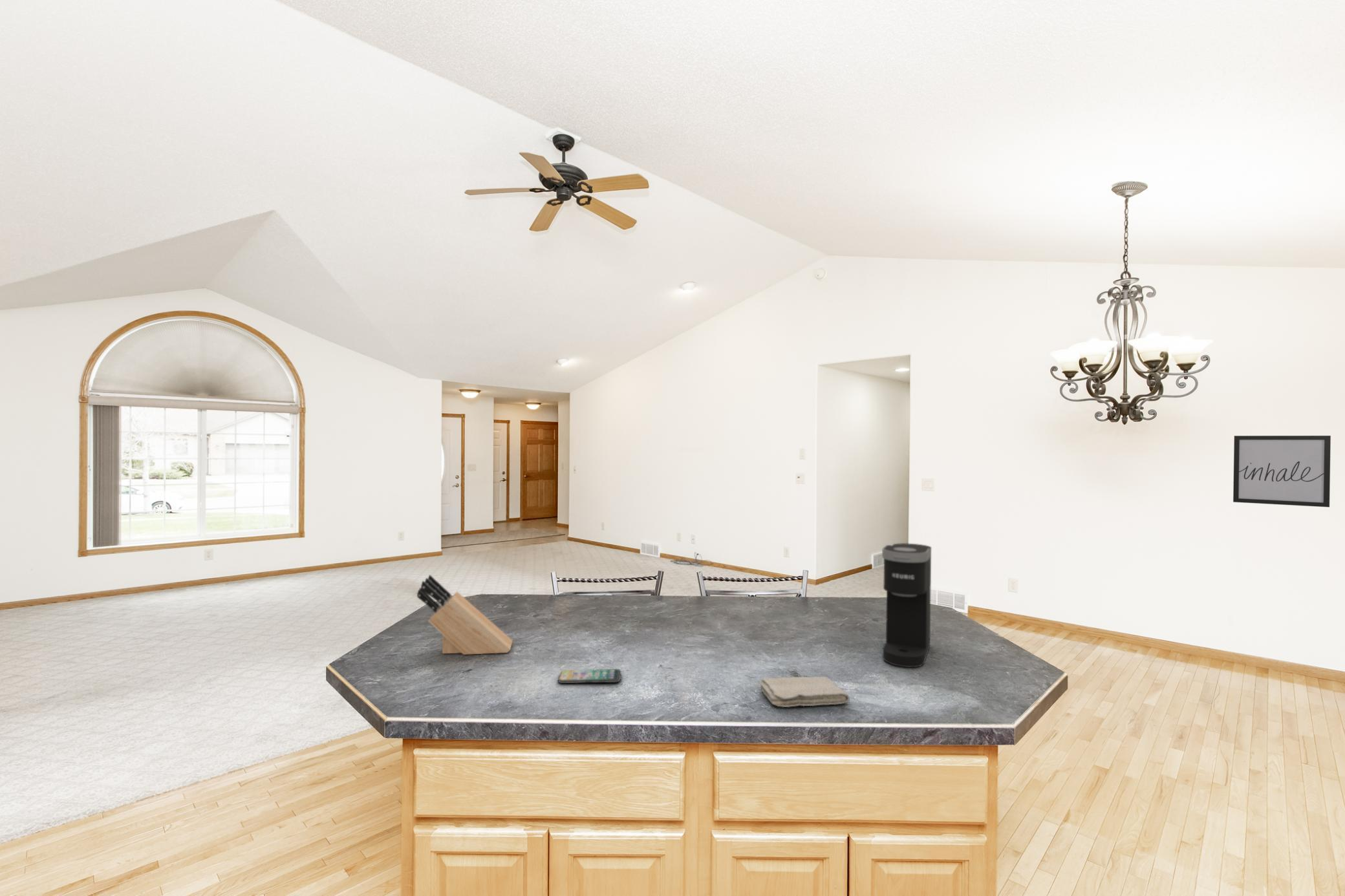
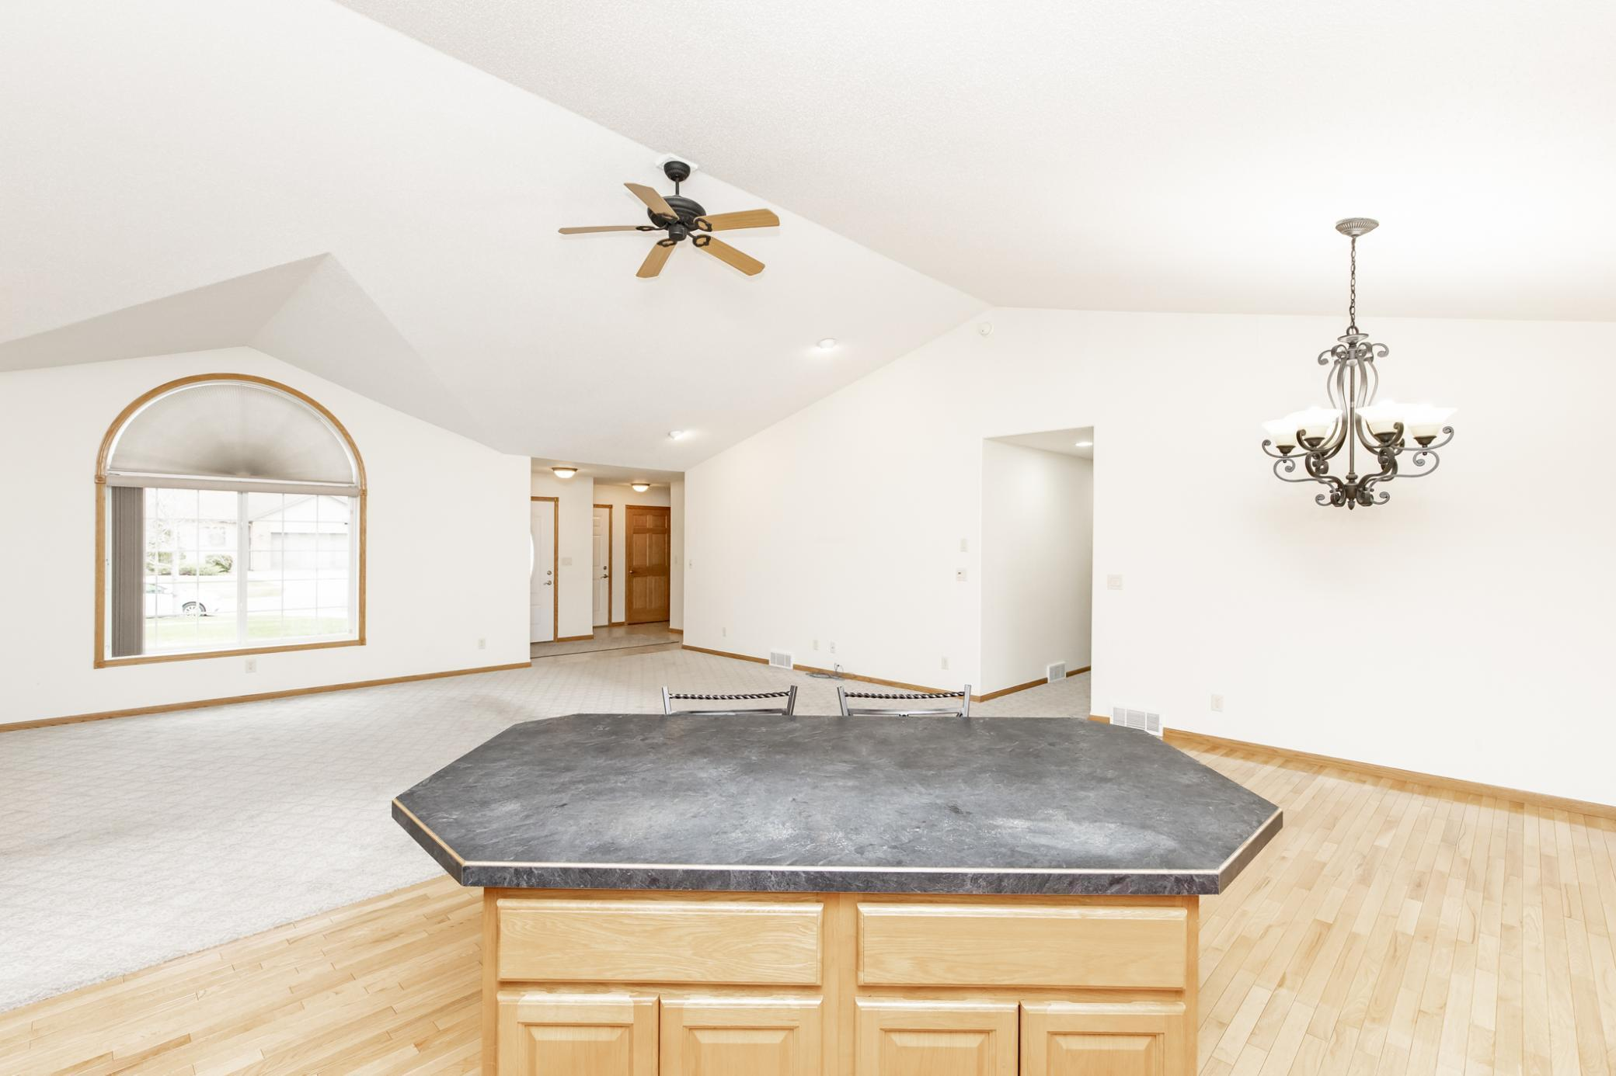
- knife block (465, 613)
- wall art (1280, 470)
- coffee maker (907, 599)
- smartphone (590, 676)
- washcloth (802, 690)
